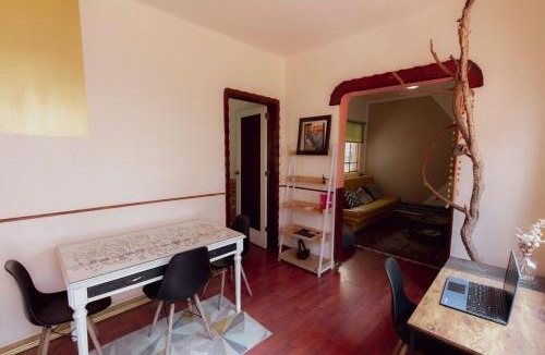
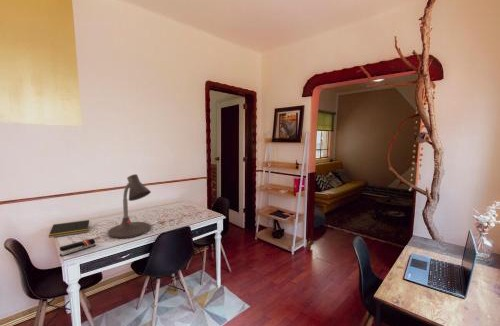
+ desk lamp (131, 200)
+ stapler (78, 246)
+ notepad (70, 228)
